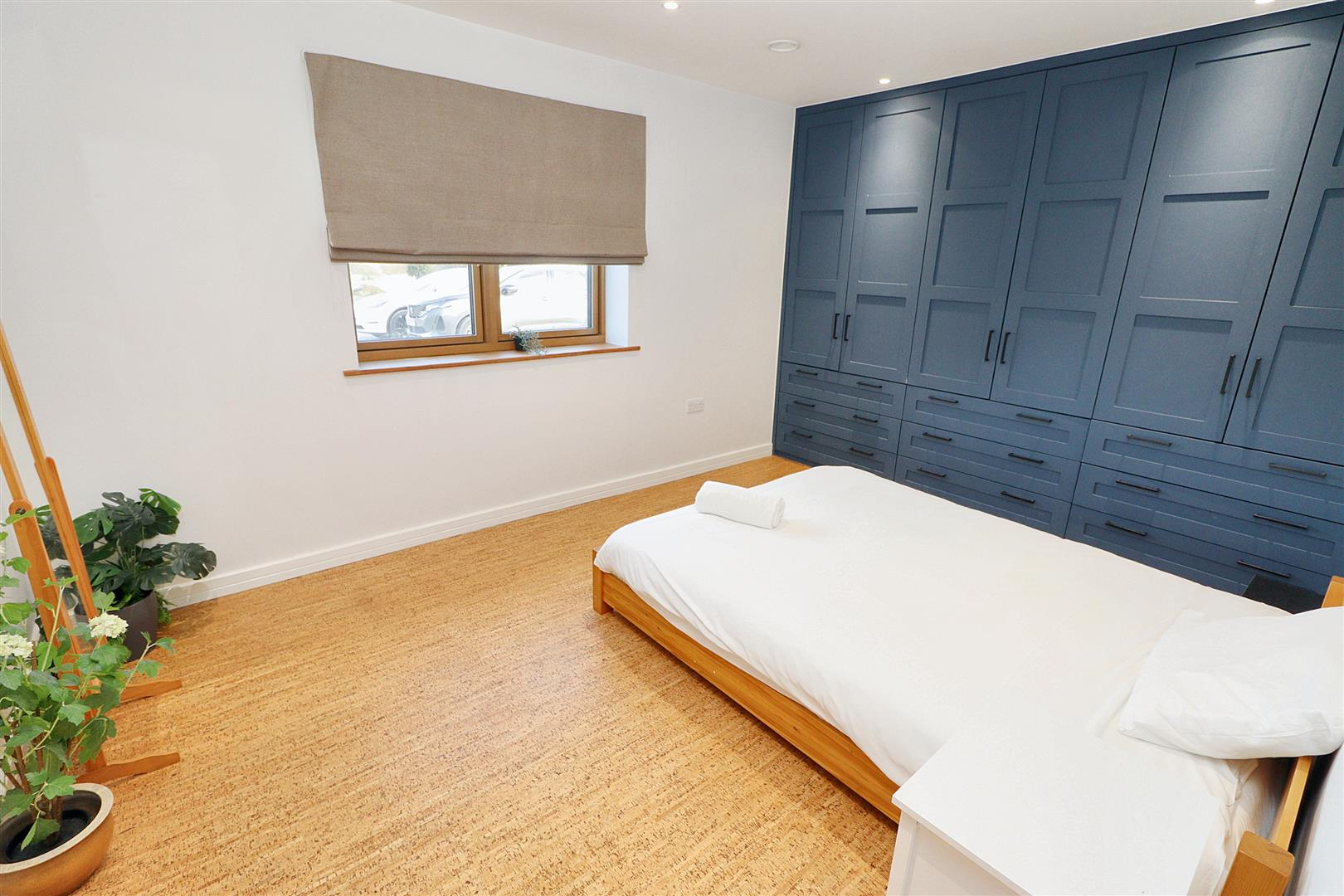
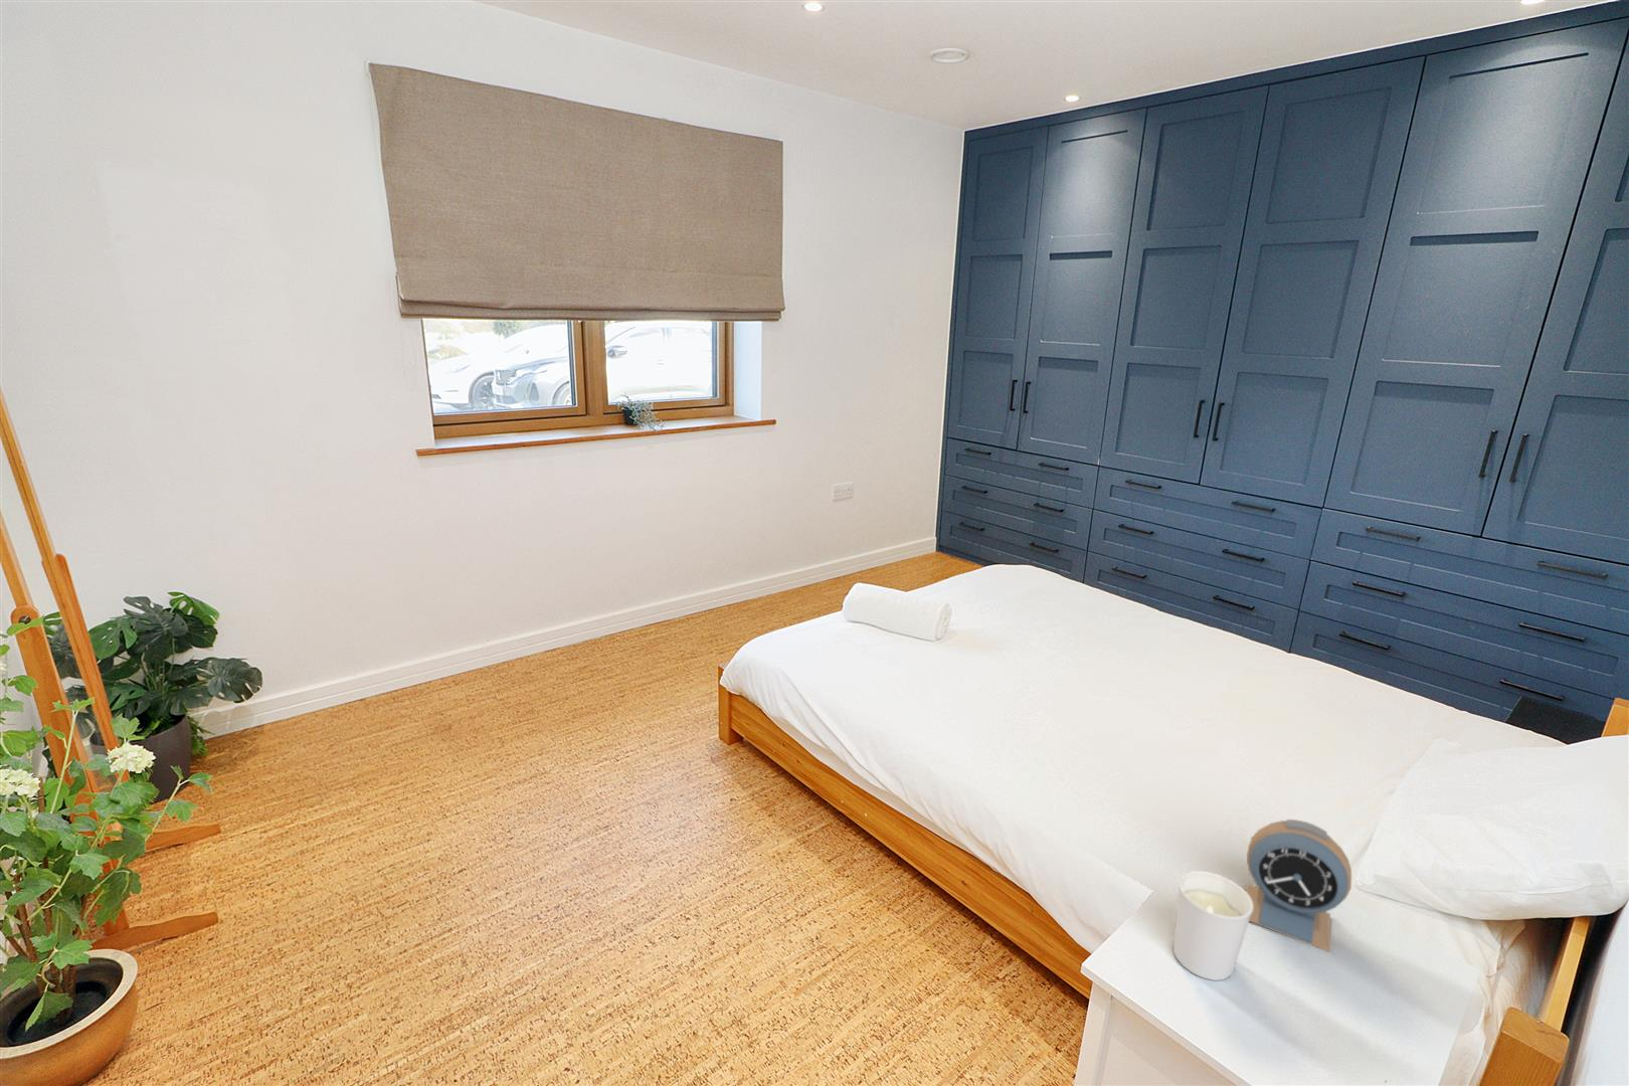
+ candle holder (1208, 926)
+ alarm clock (1296, 870)
